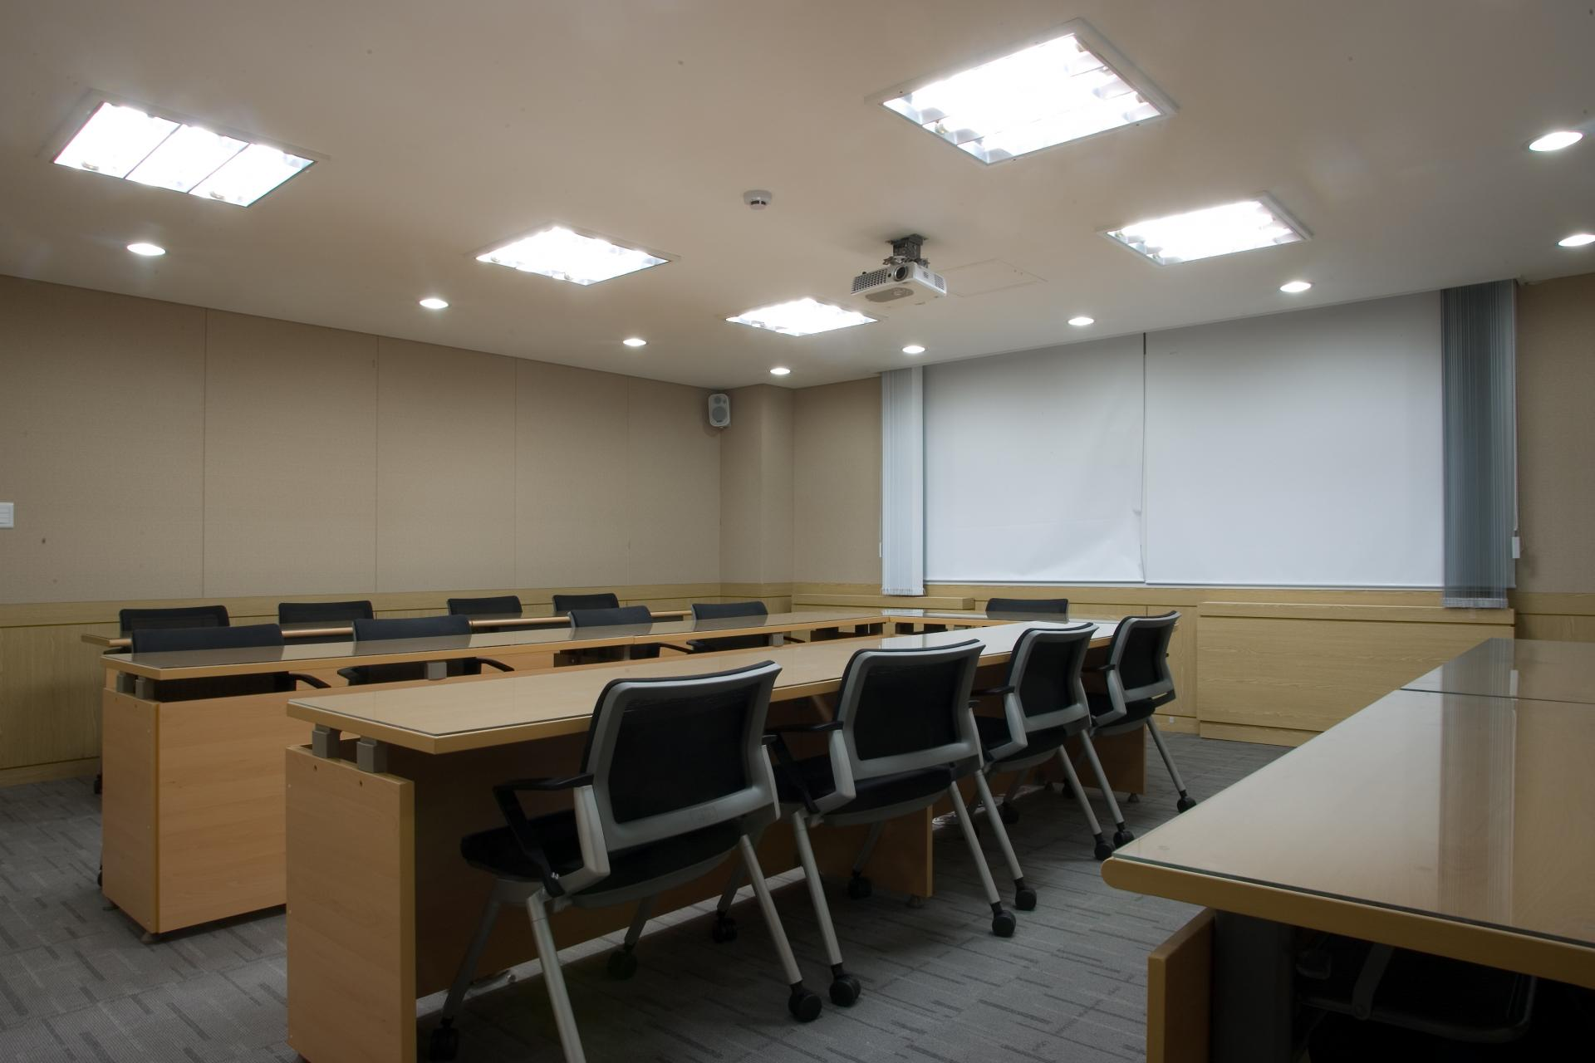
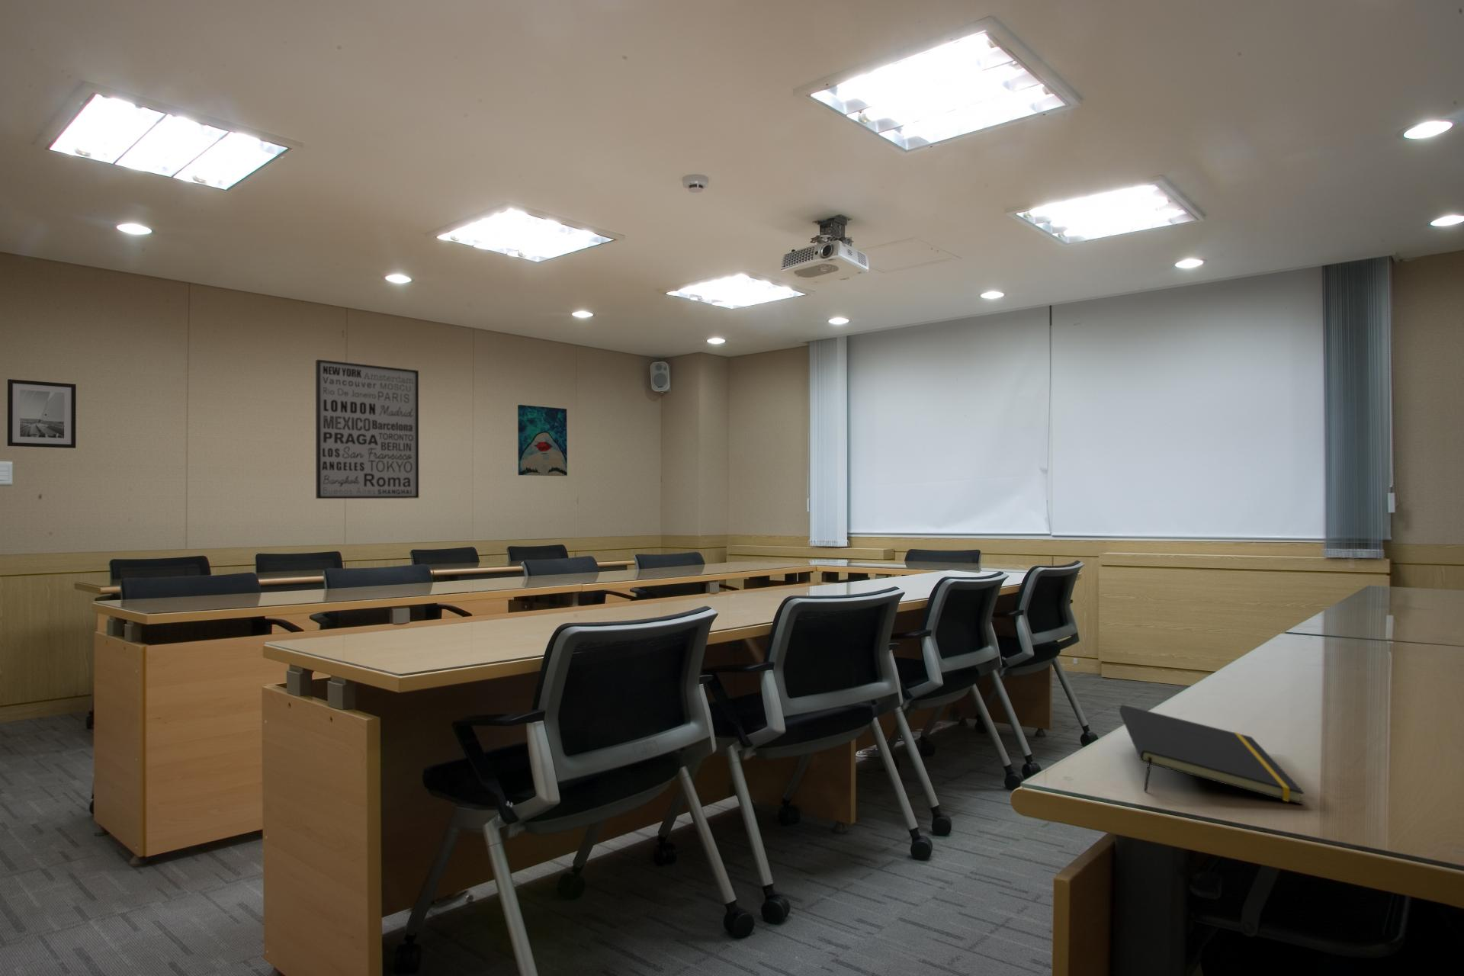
+ wall art (369, 431)
+ wall art (542, 441)
+ notepad (1200, 748)
+ wall art (41, 414)
